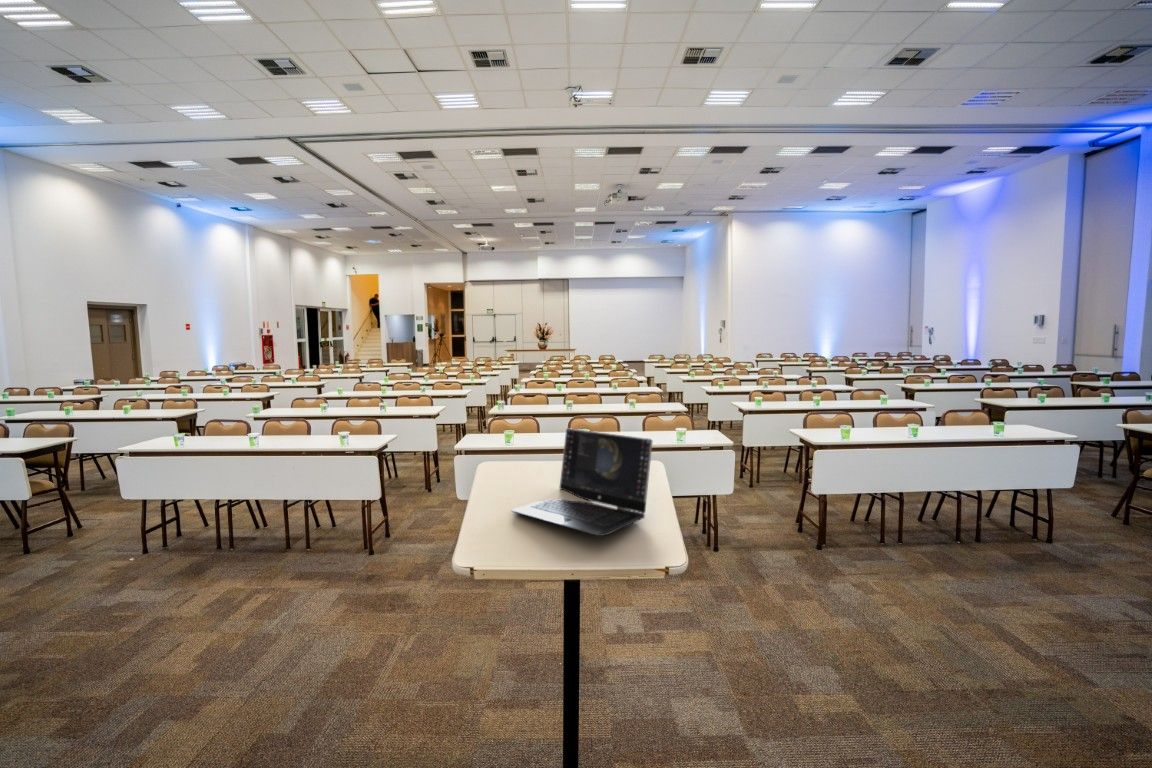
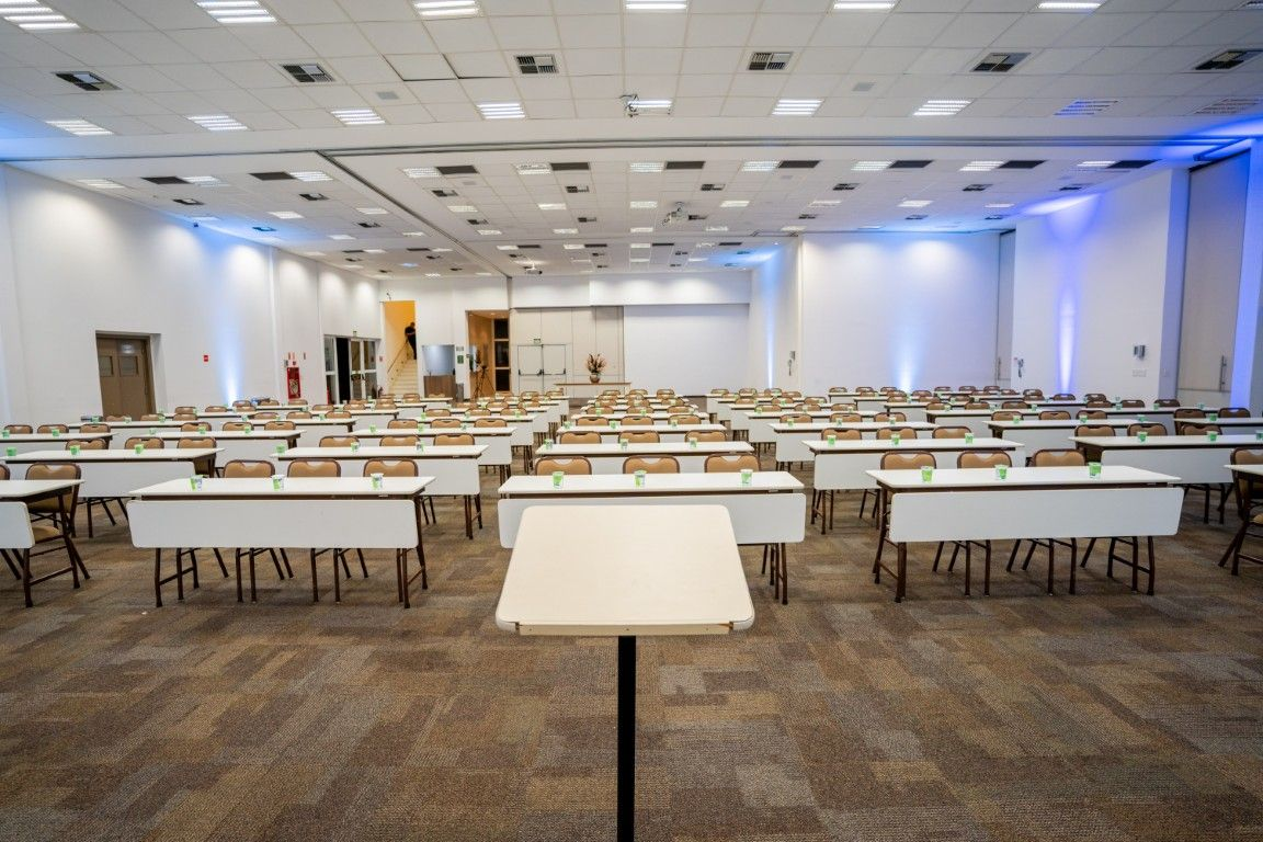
- laptop (581, 477)
